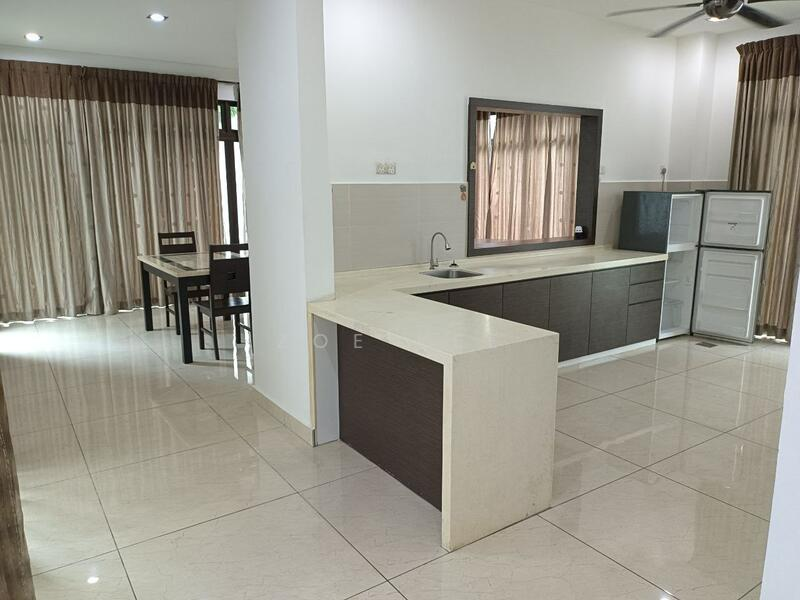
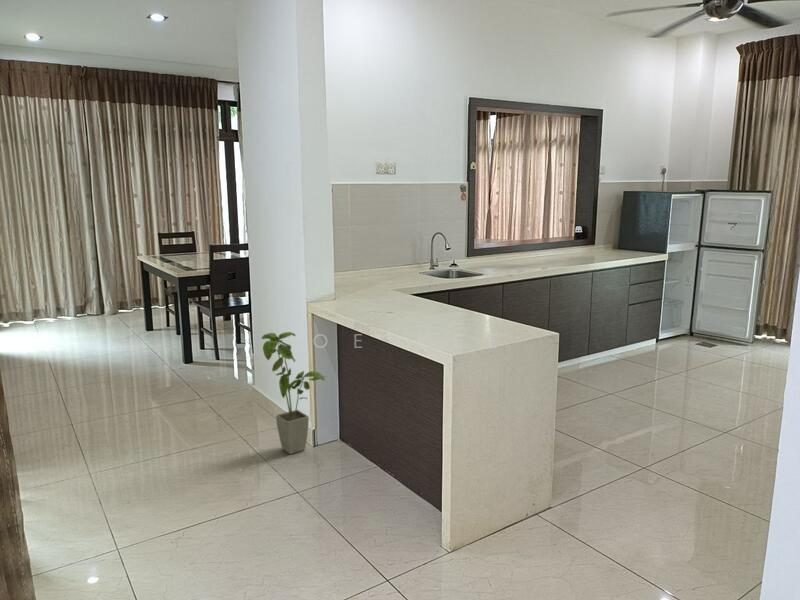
+ house plant (289, 394)
